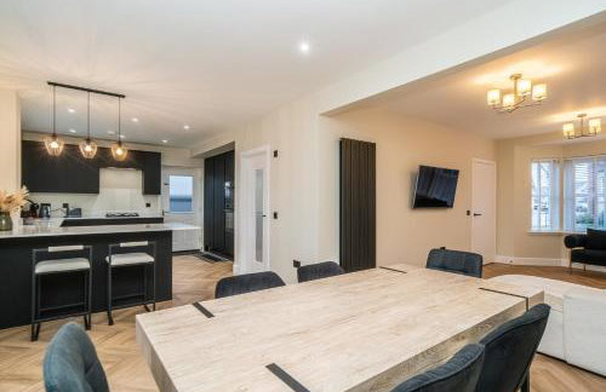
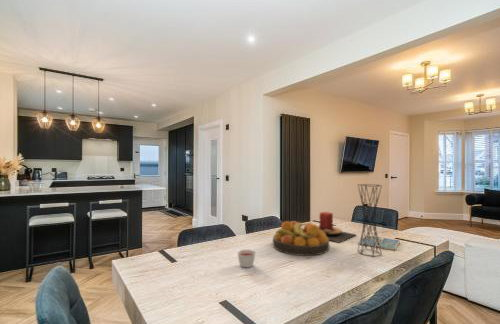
+ vase (368, 219)
+ fruit bowl (300, 234)
+ candle (246, 258)
+ candle (327, 223)
+ drink coaster (379, 241)
